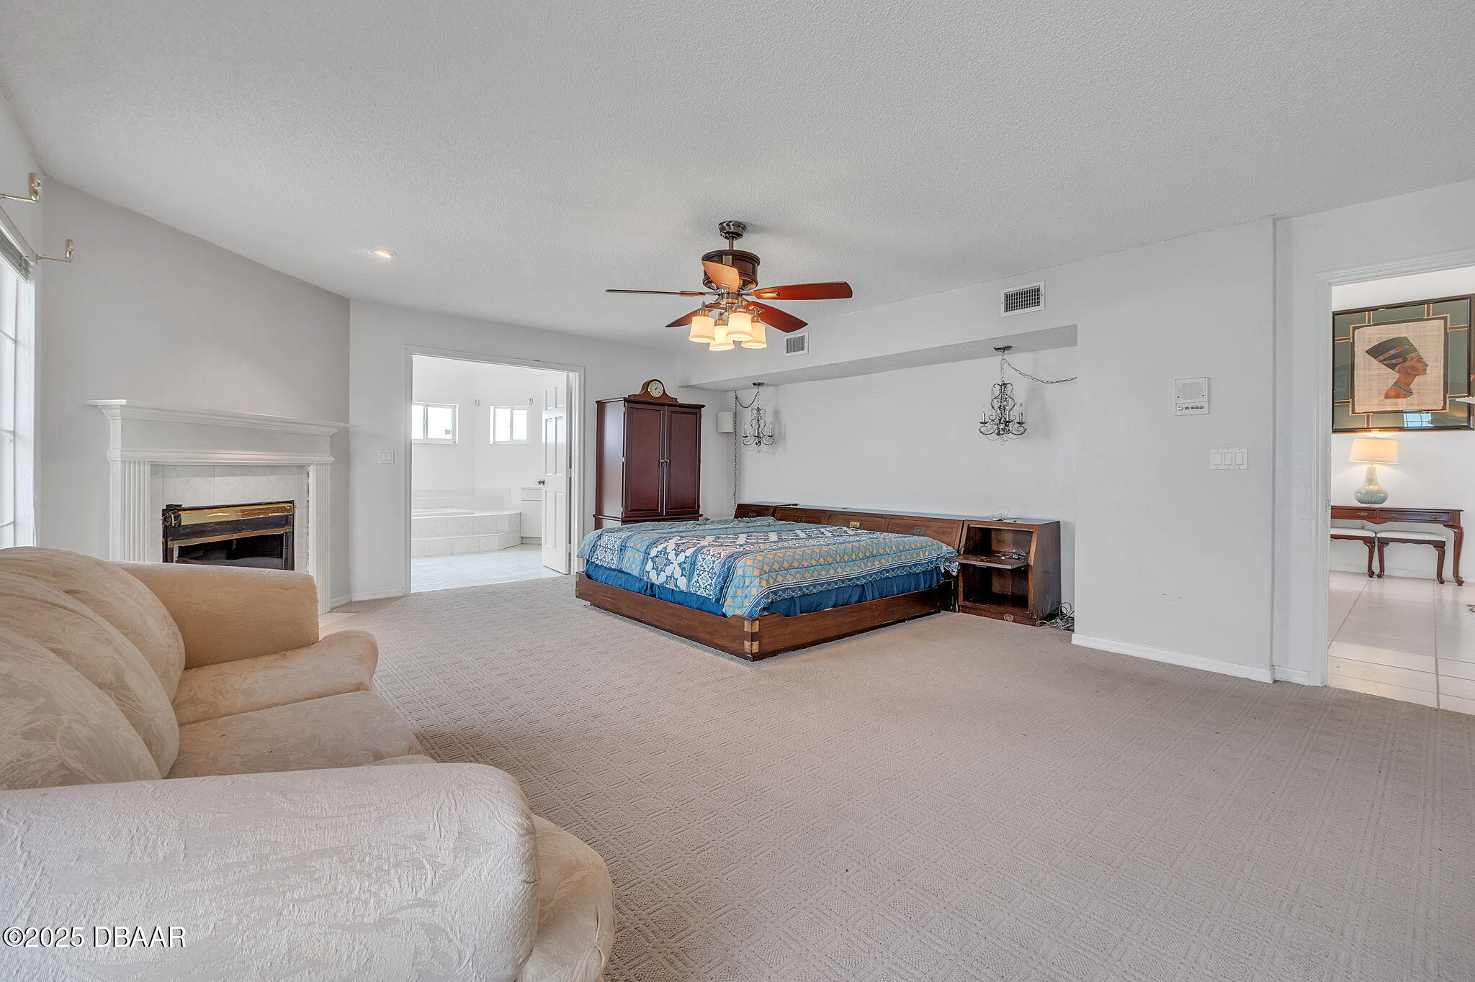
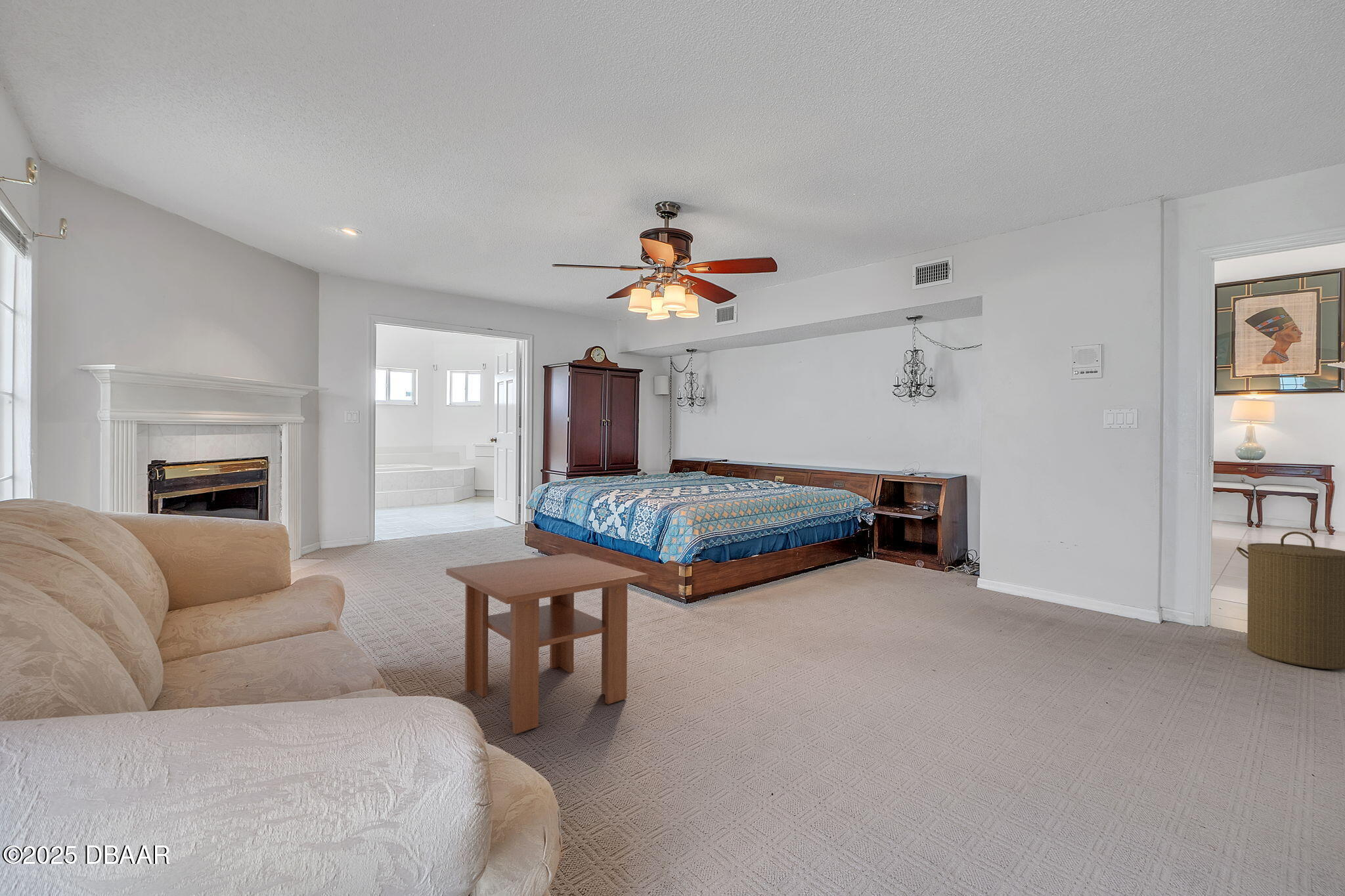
+ laundry hamper (1298, 594)
+ coffee table (545, 633)
